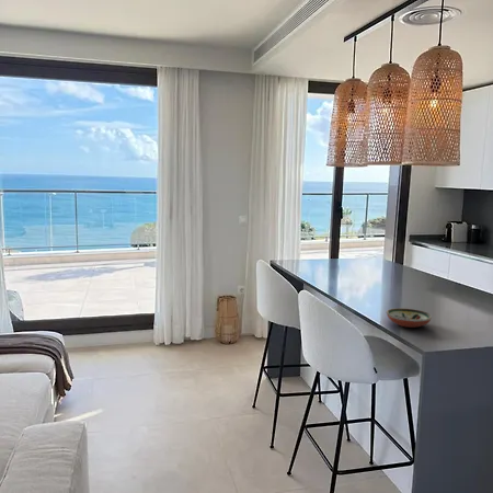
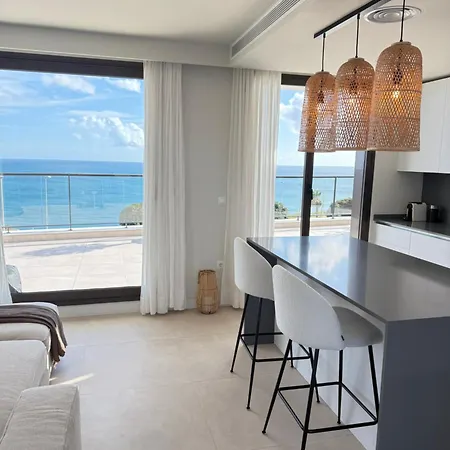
- decorative bowl (408, 319)
